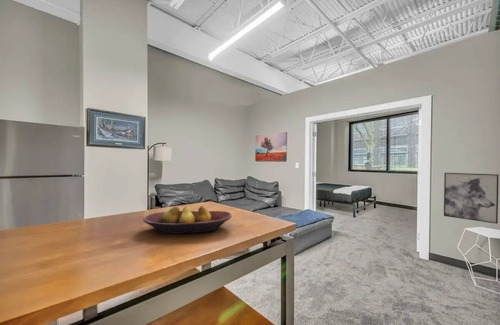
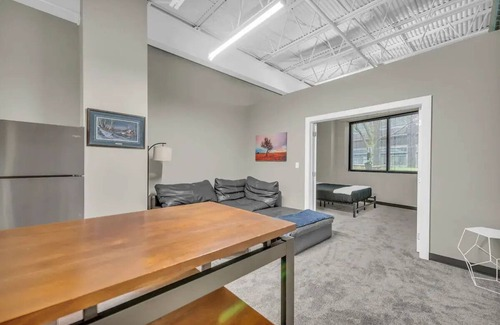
- fruit bowl (189, 217)
- wall art (469, 196)
